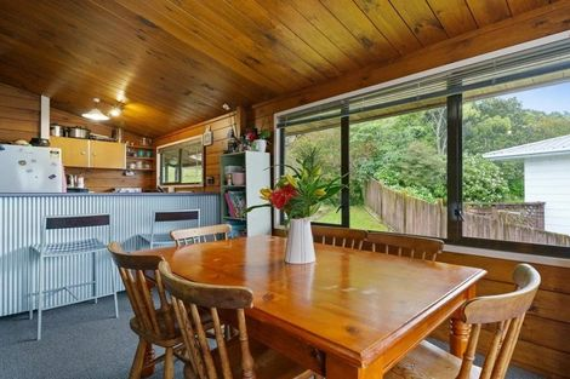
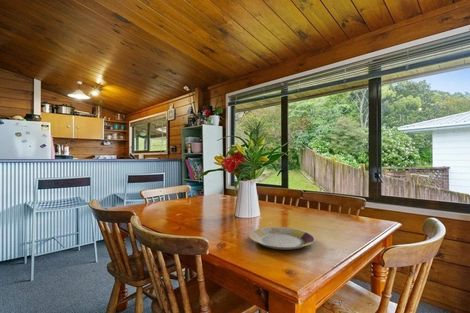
+ plate (281, 238)
